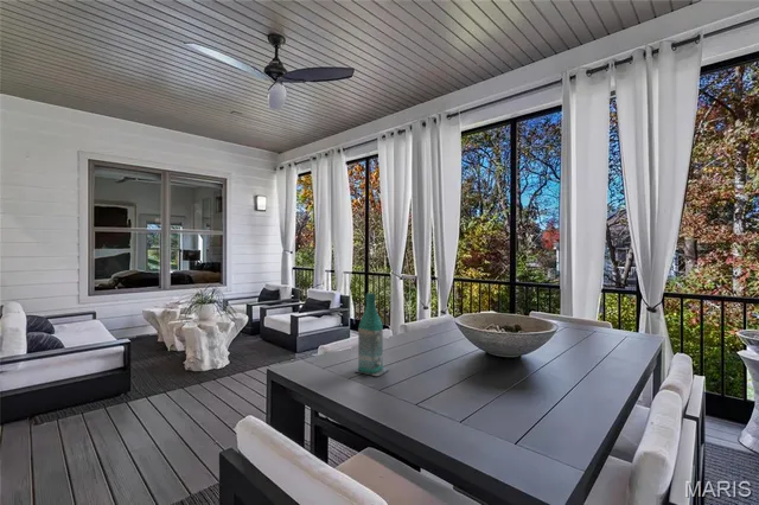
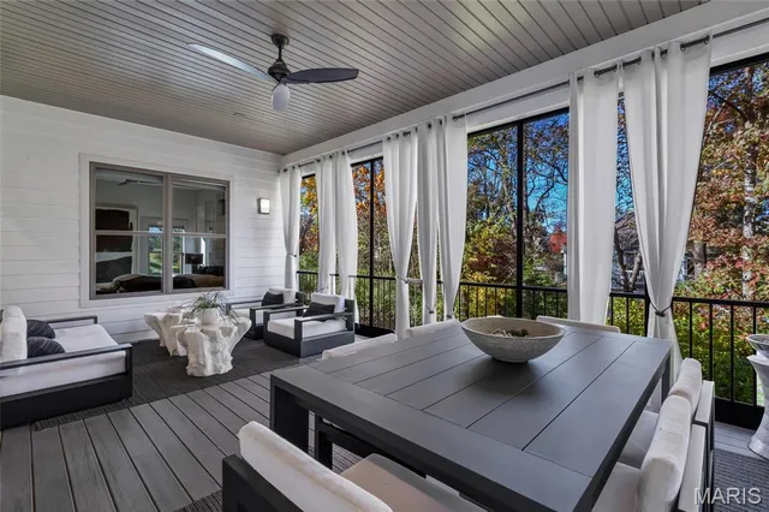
- bottle (371, 331)
